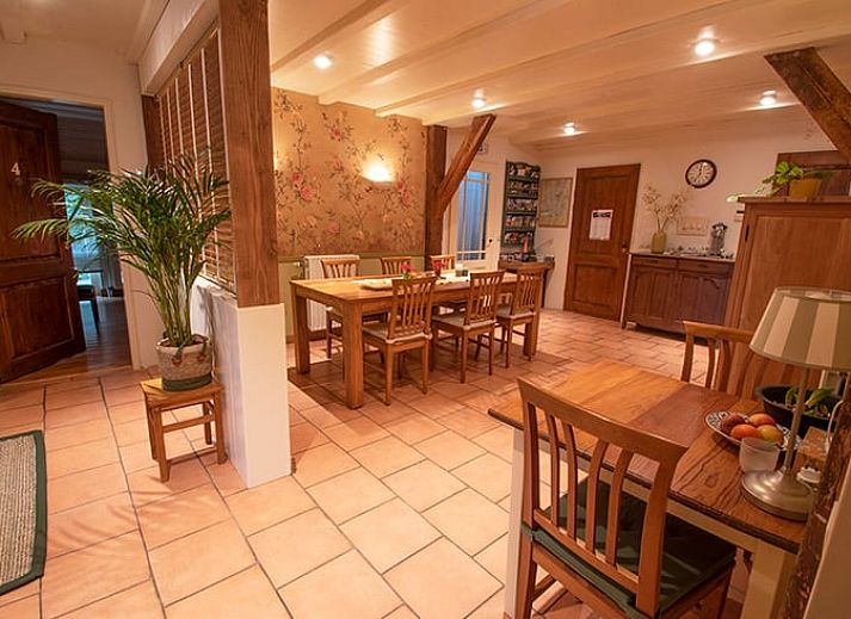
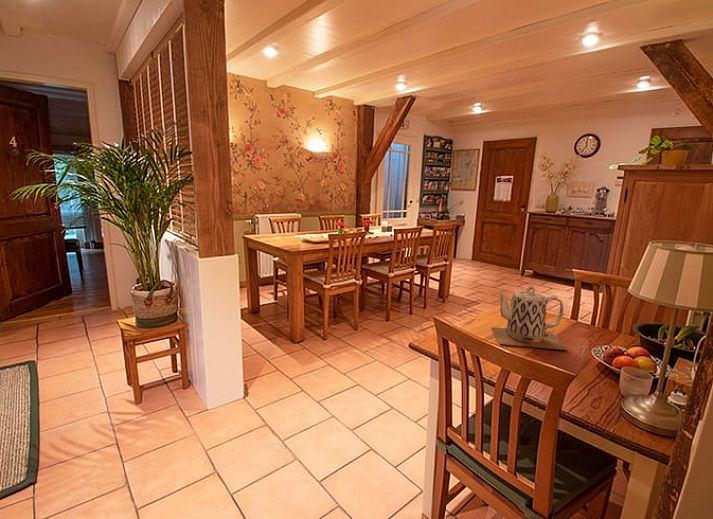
+ teapot (529, 313)
